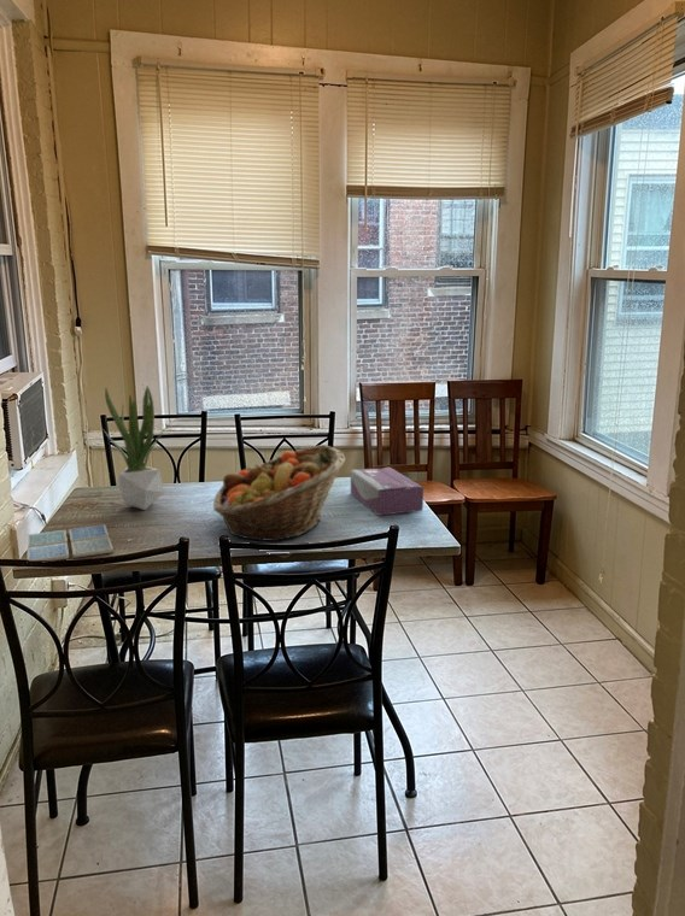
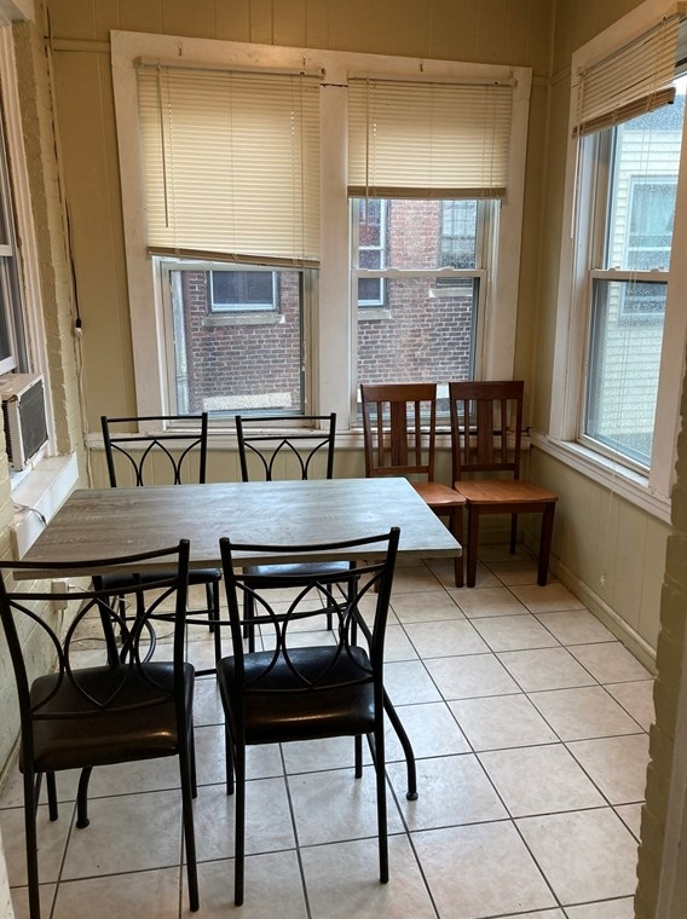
- potted plant (137, 447)
- tissue box (385, 489)
- drink coaster (66, 542)
- fruit basket (279, 488)
